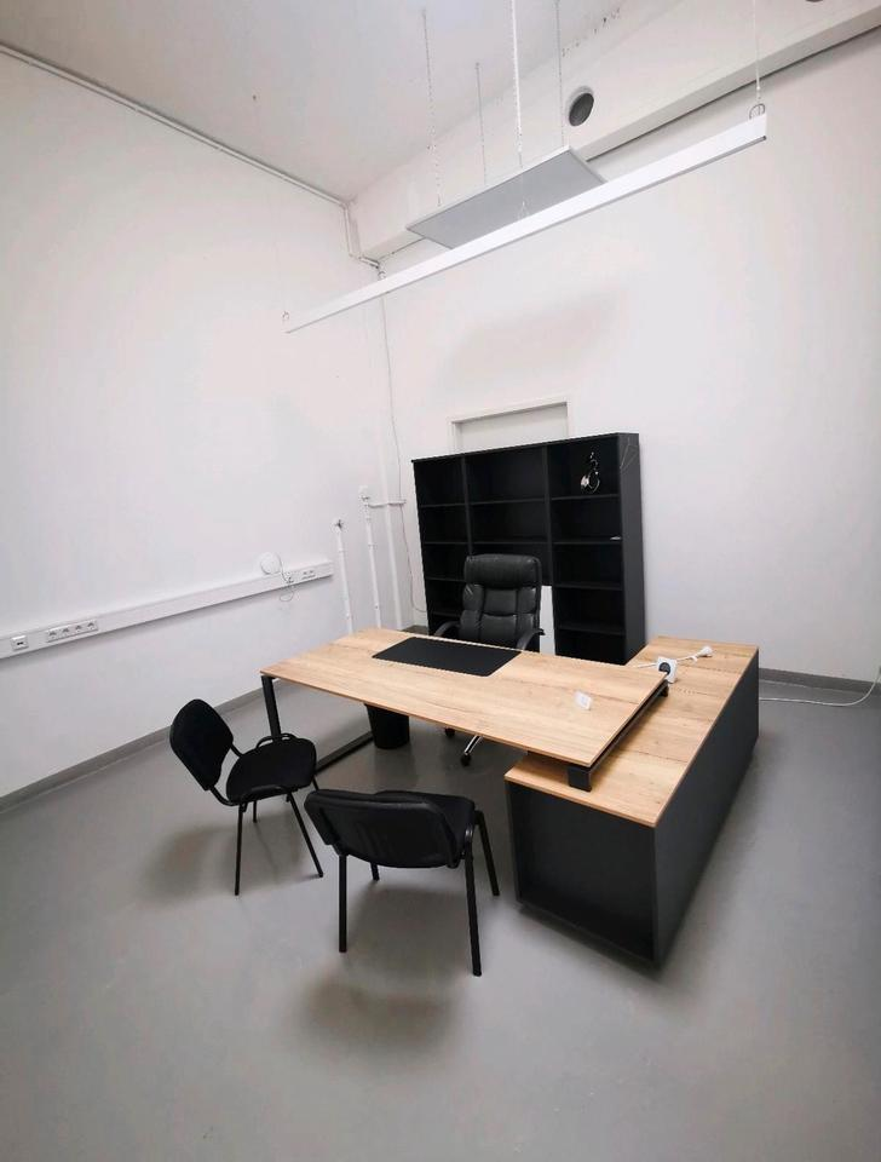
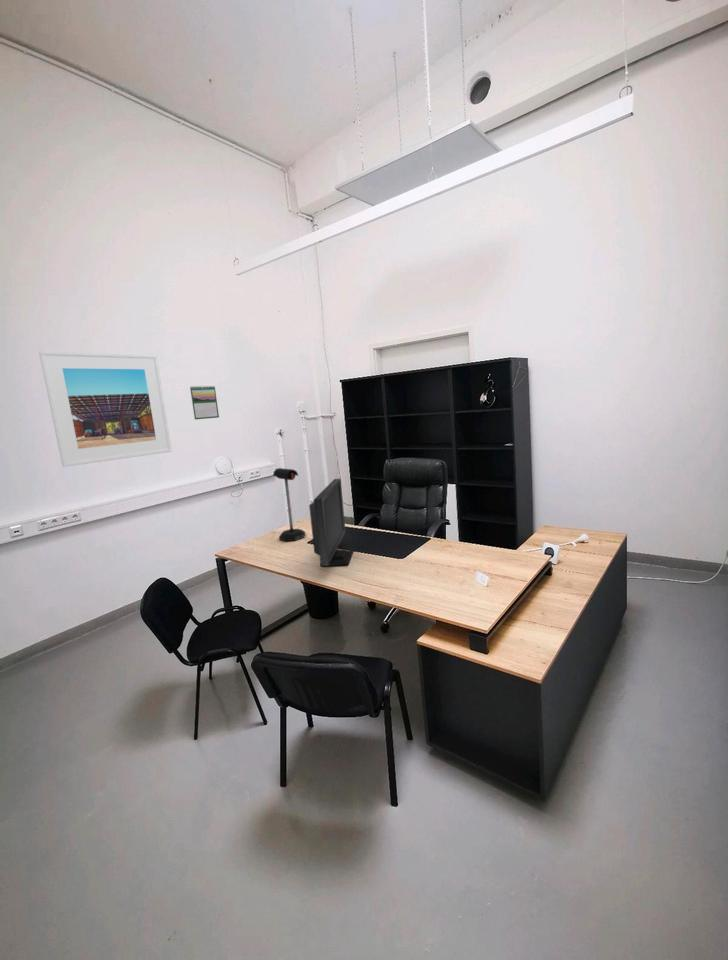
+ computer monitor (334, 523)
+ mailbox (288, 503)
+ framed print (112, 407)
+ calendar (204, 402)
